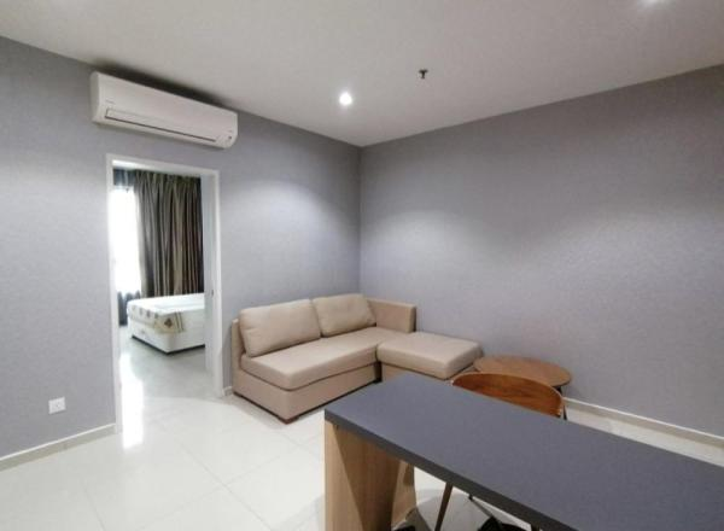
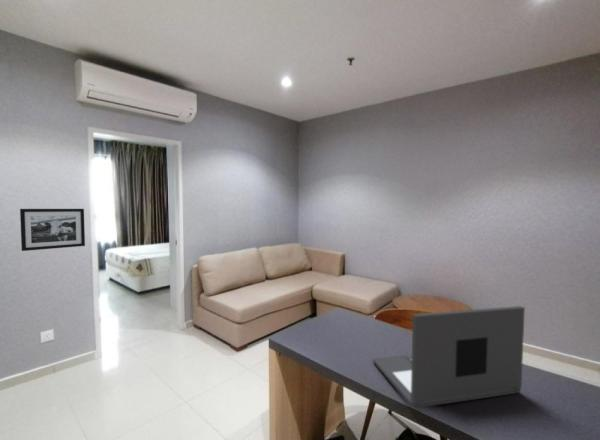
+ picture frame (54, 228)
+ laptop (441, 337)
